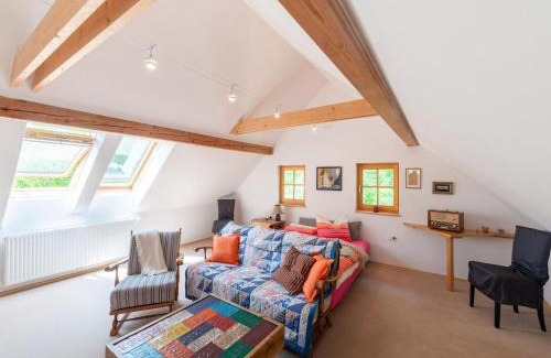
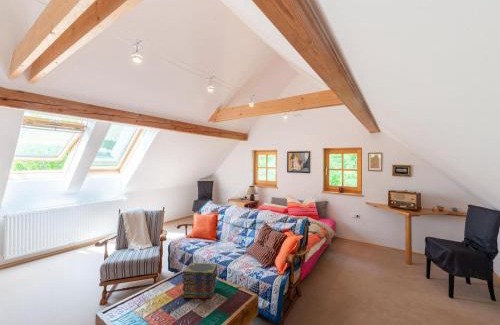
+ book stack (200, 279)
